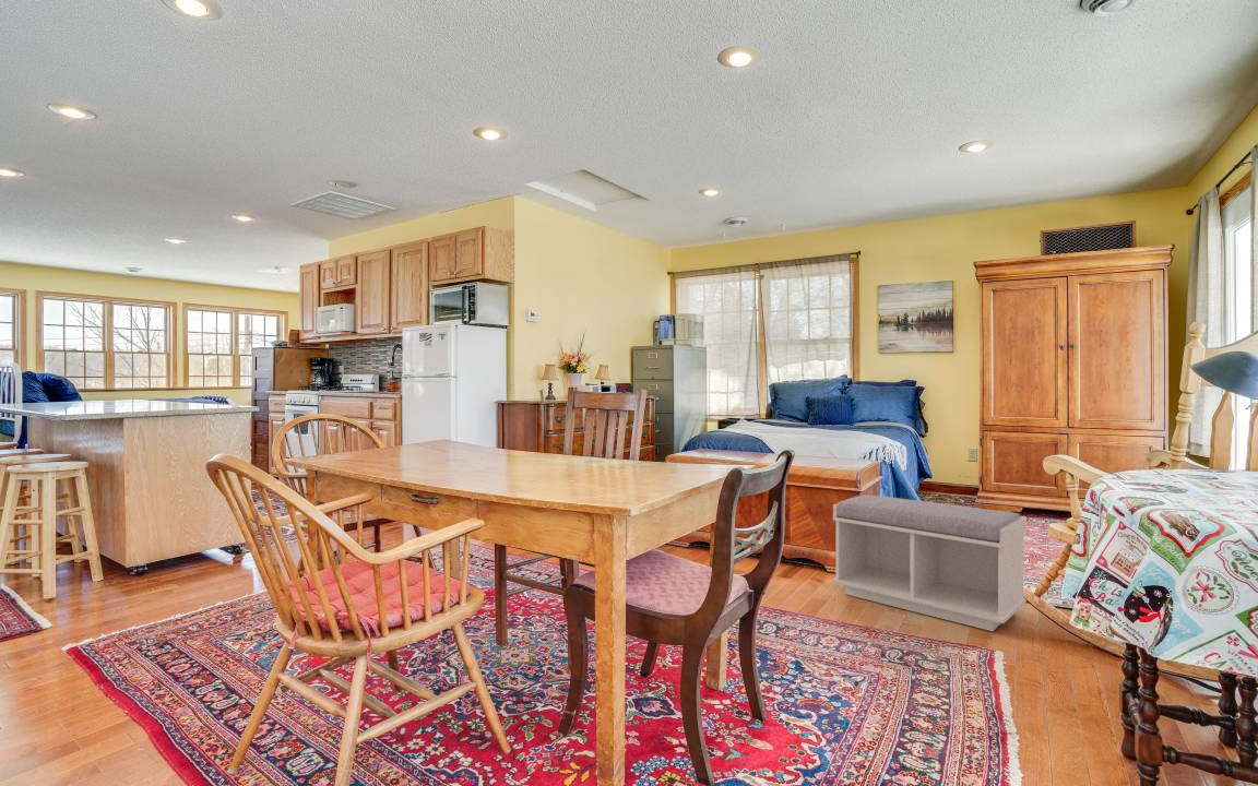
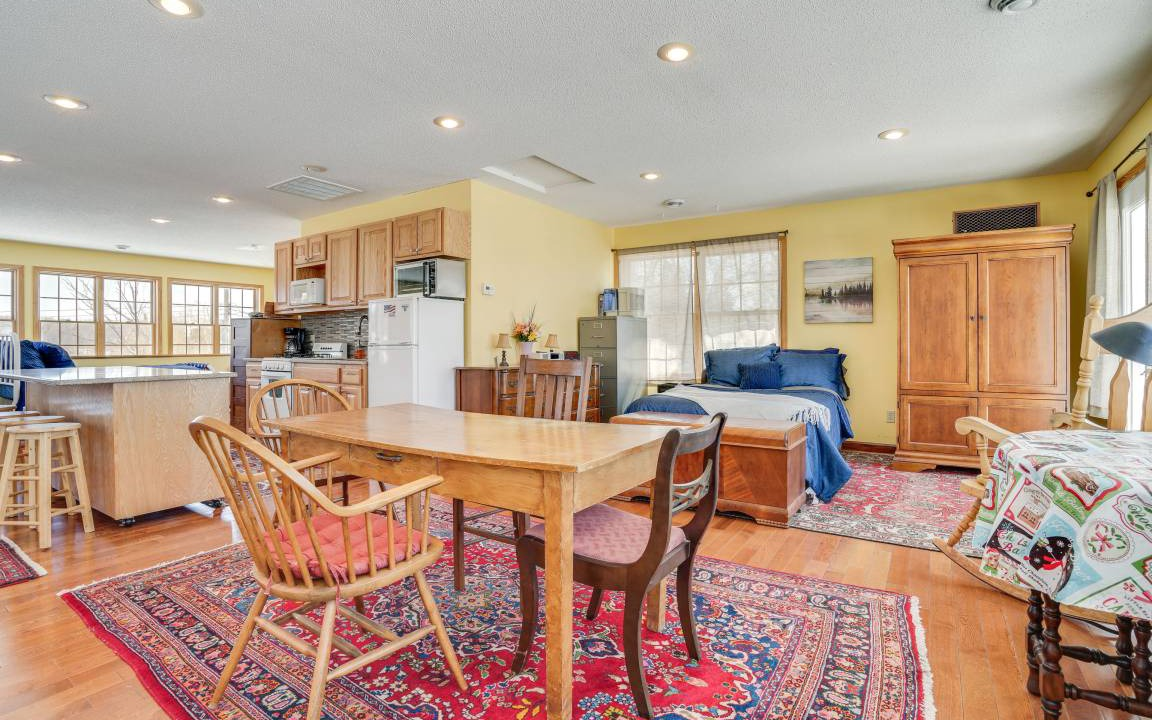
- bench (924, 553)
